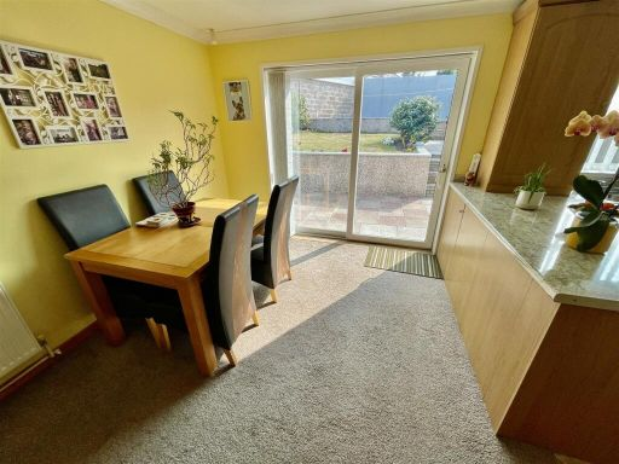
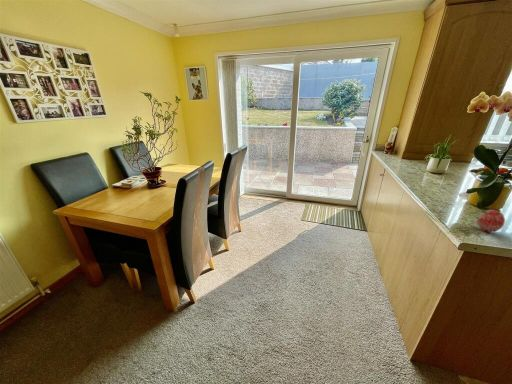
+ decorative egg (490, 220)
